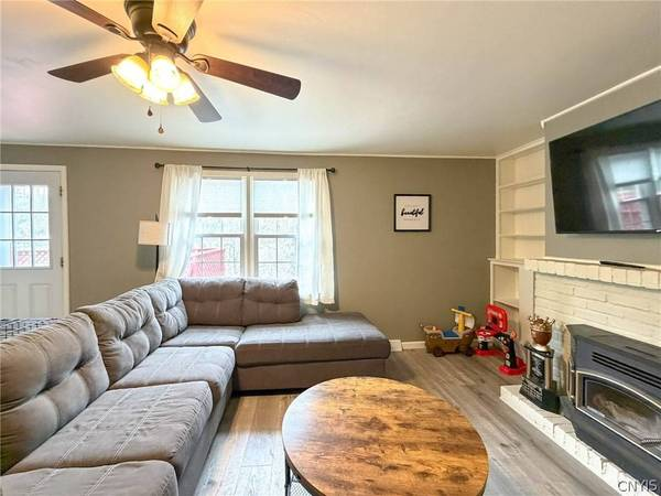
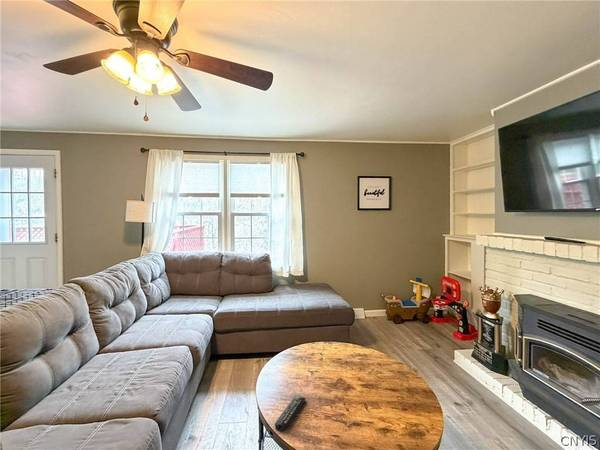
+ remote control (291, 411)
